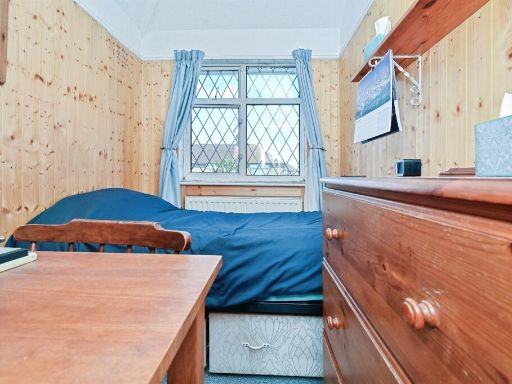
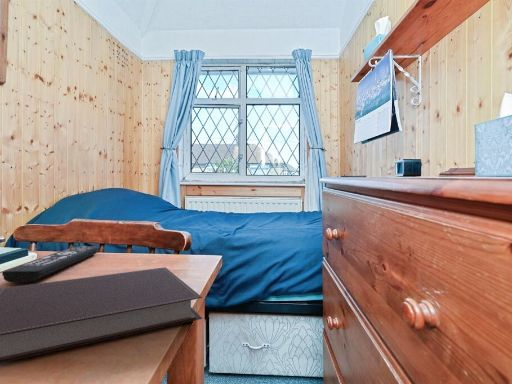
+ notebook (96, 301)
+ remote control (58, 261)
